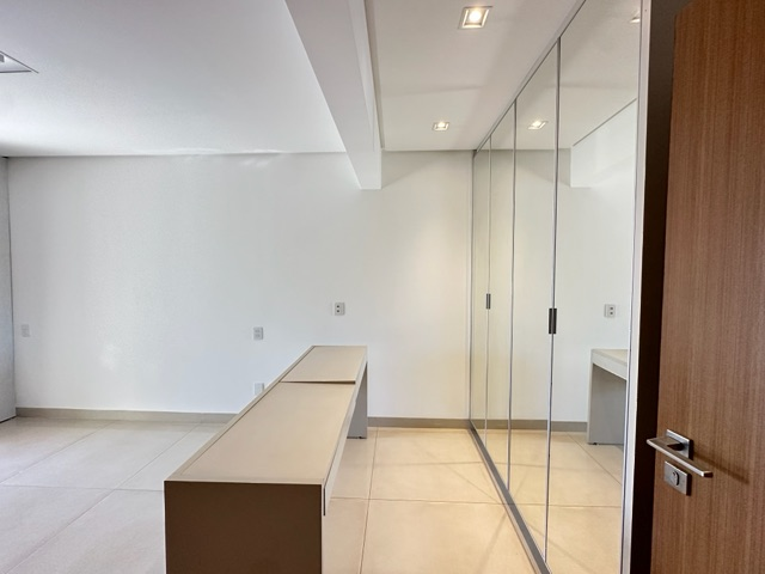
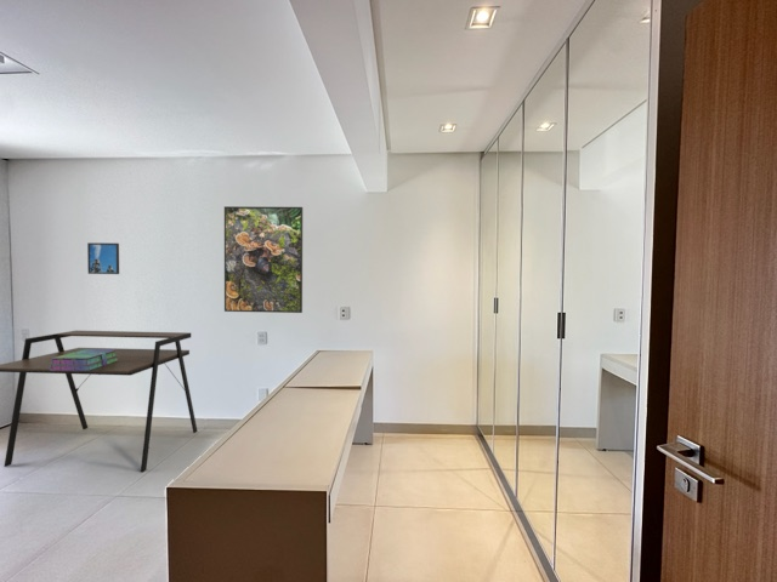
+ desk (104, 373)
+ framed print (262, 259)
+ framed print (103, 258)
+ stack of books (85, 359)
